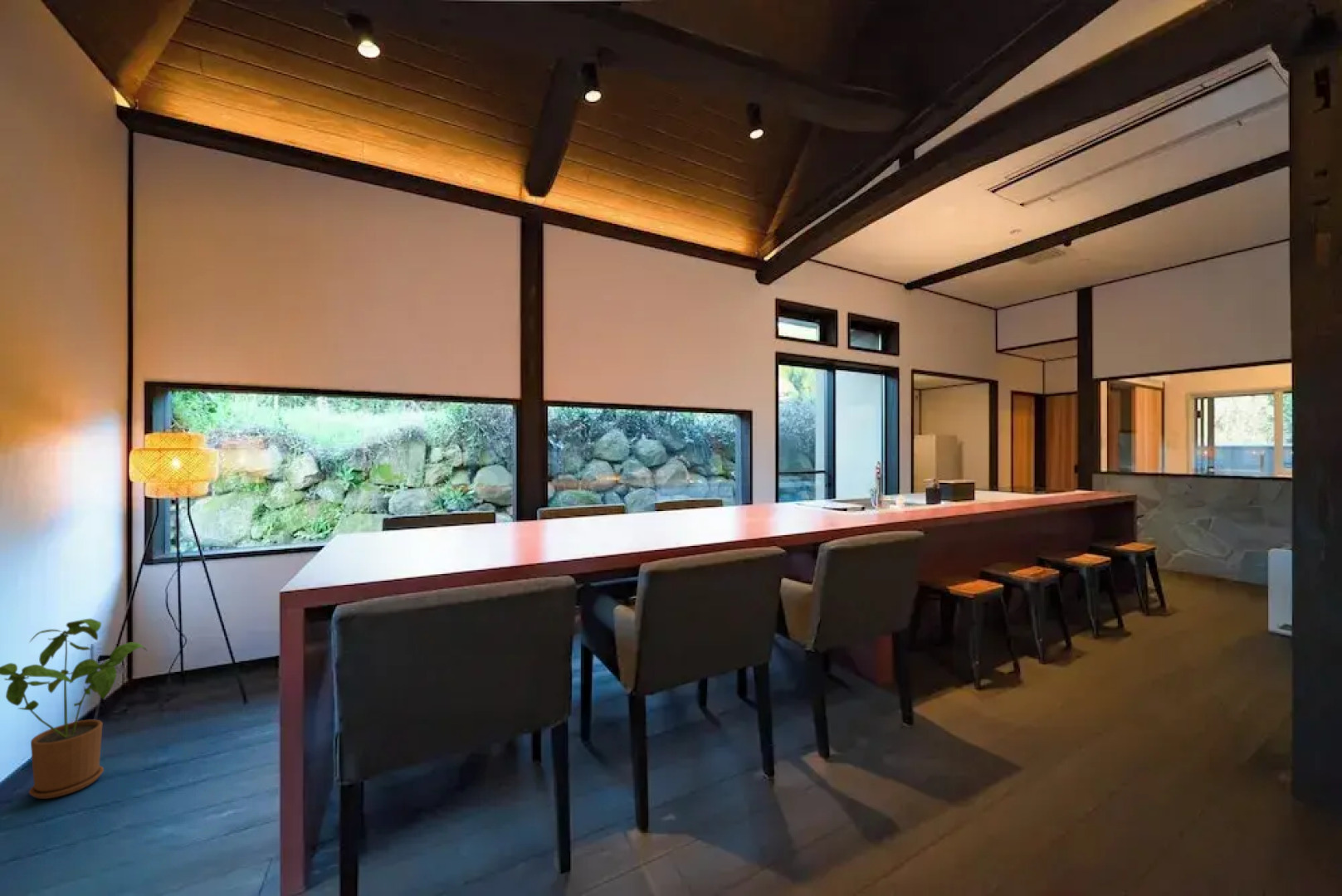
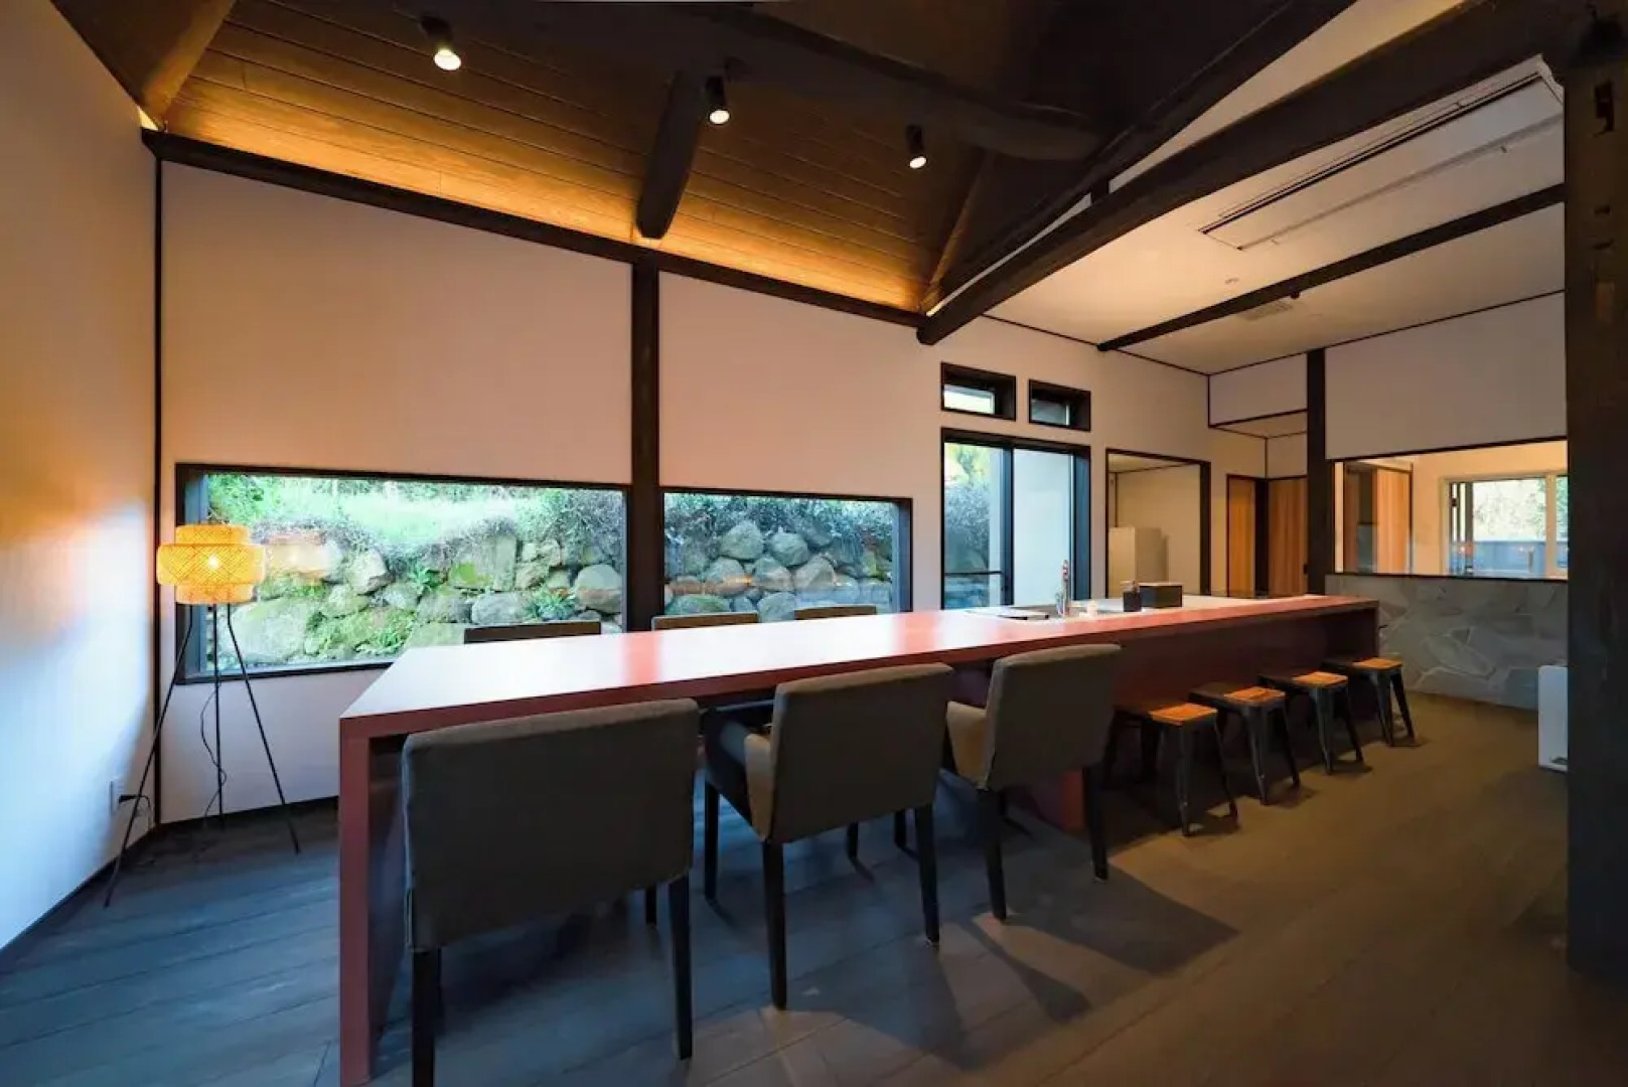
- house plant (78, 703)
